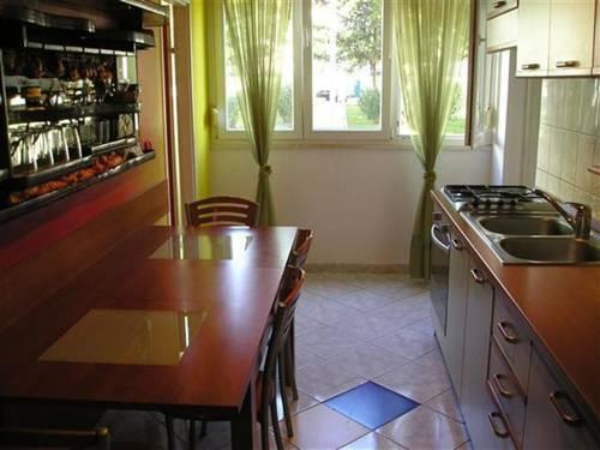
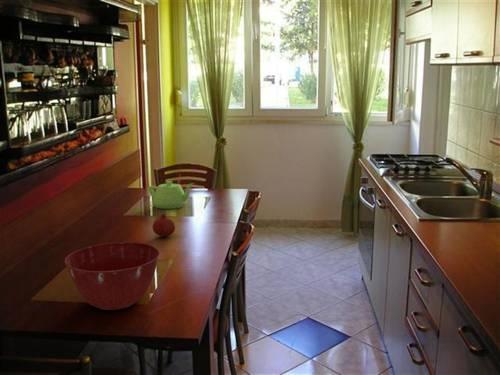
+ teapot (171, 193)
+ fruit (164, 225)
+ mixing bowl (114, 278)
